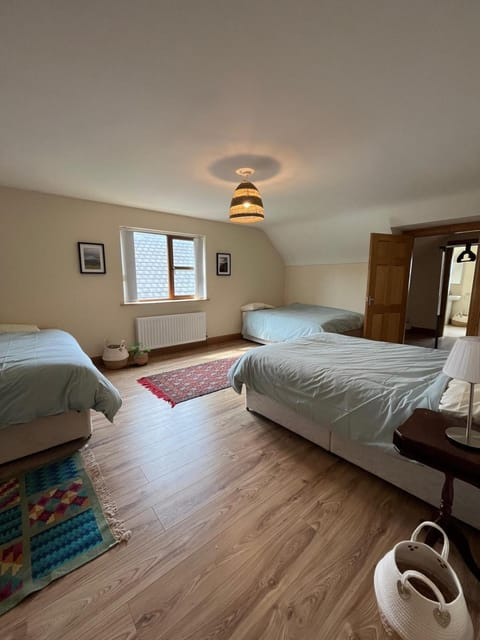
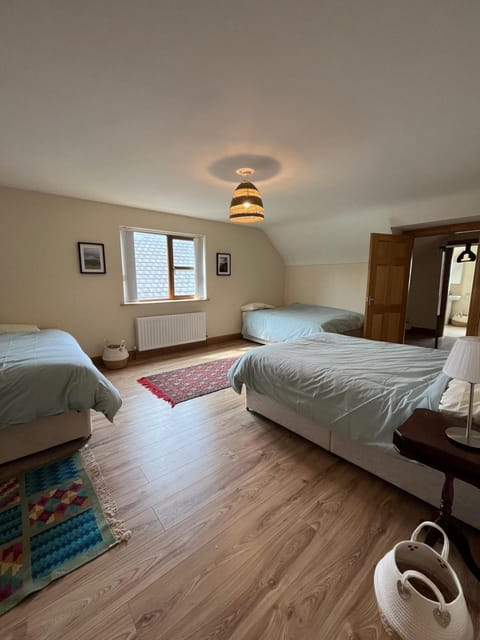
- potted plant (138, 351)
